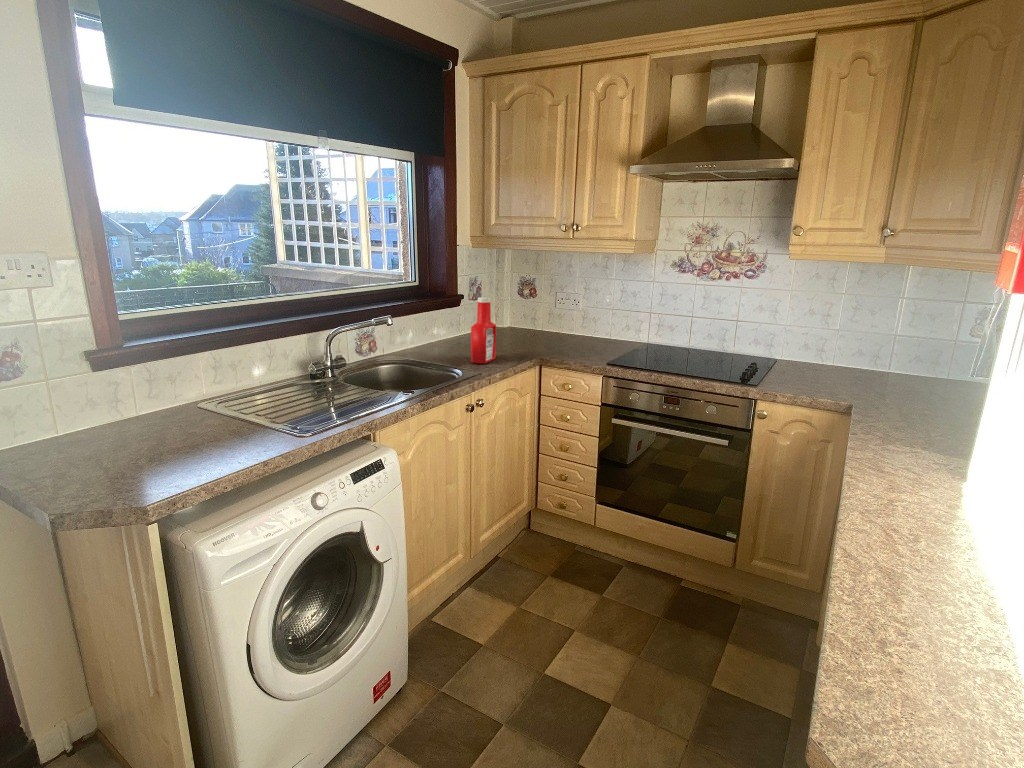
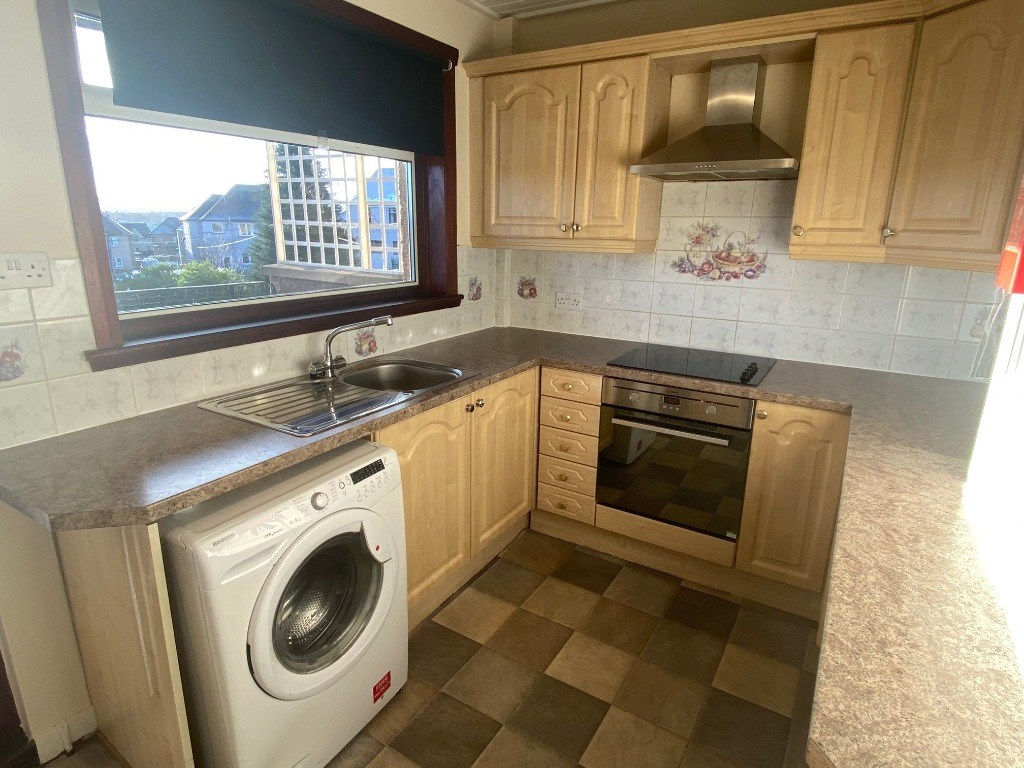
- soap bottle (483, 329)
